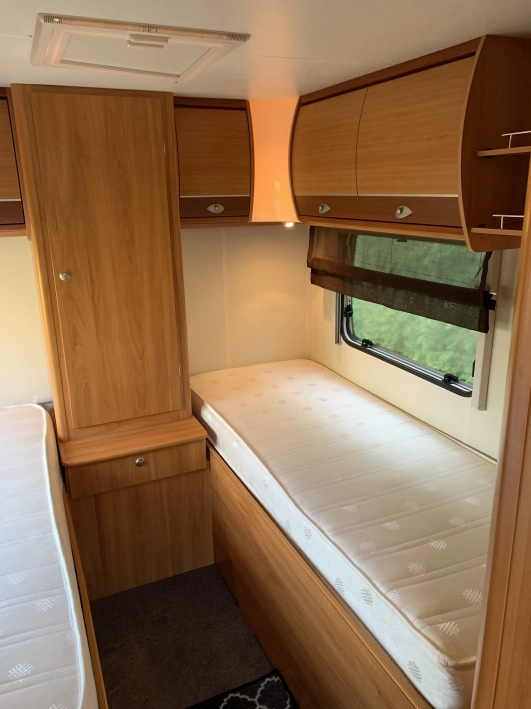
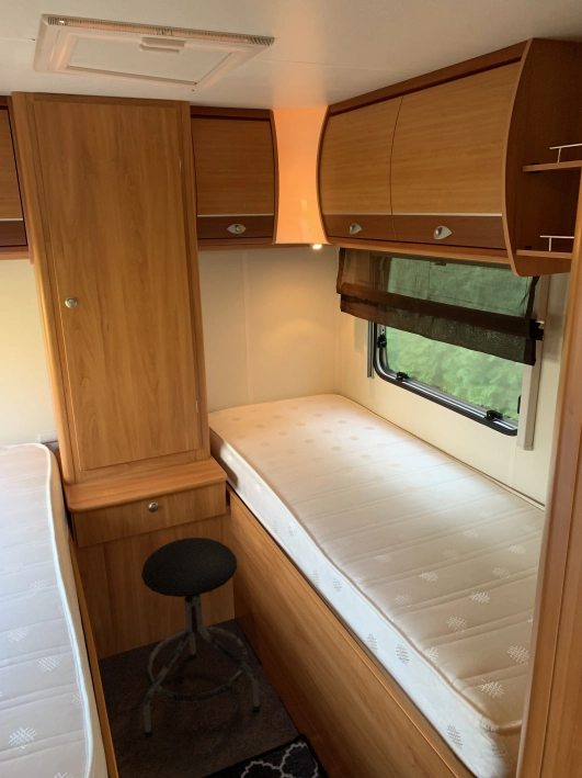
+ stool (193, 622)
